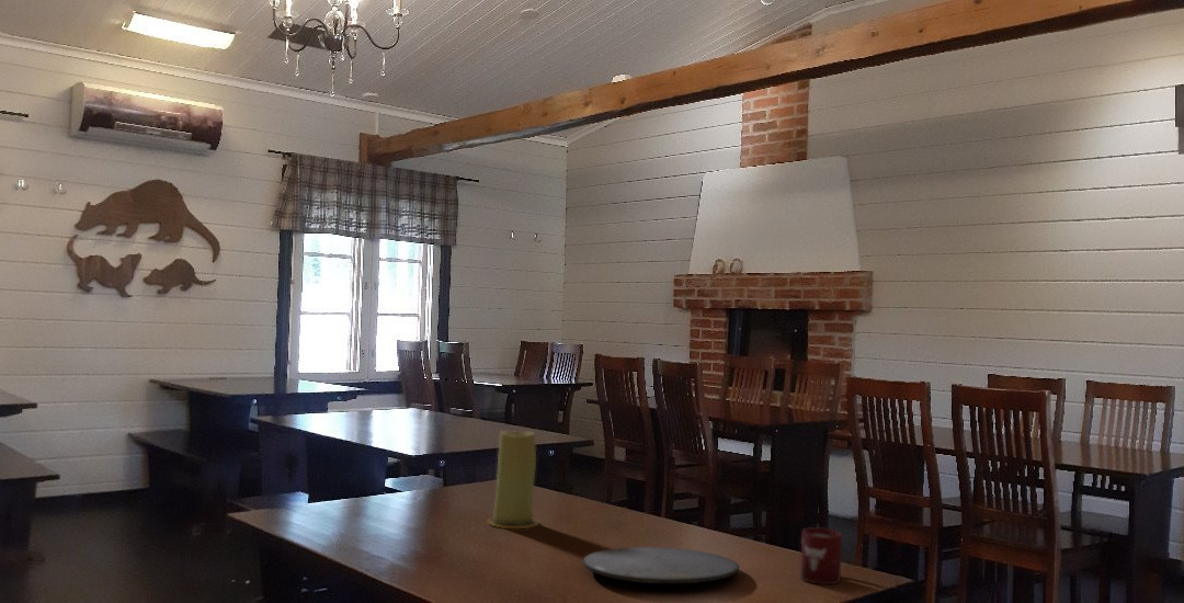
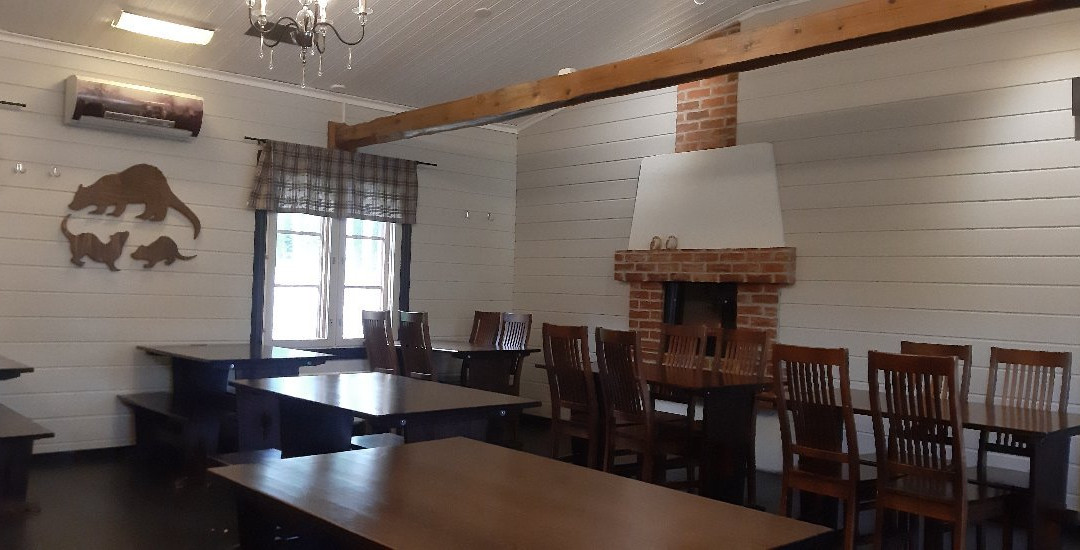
- candle (515, 477)
- cup (822, 553)
- plate (660, 564)
